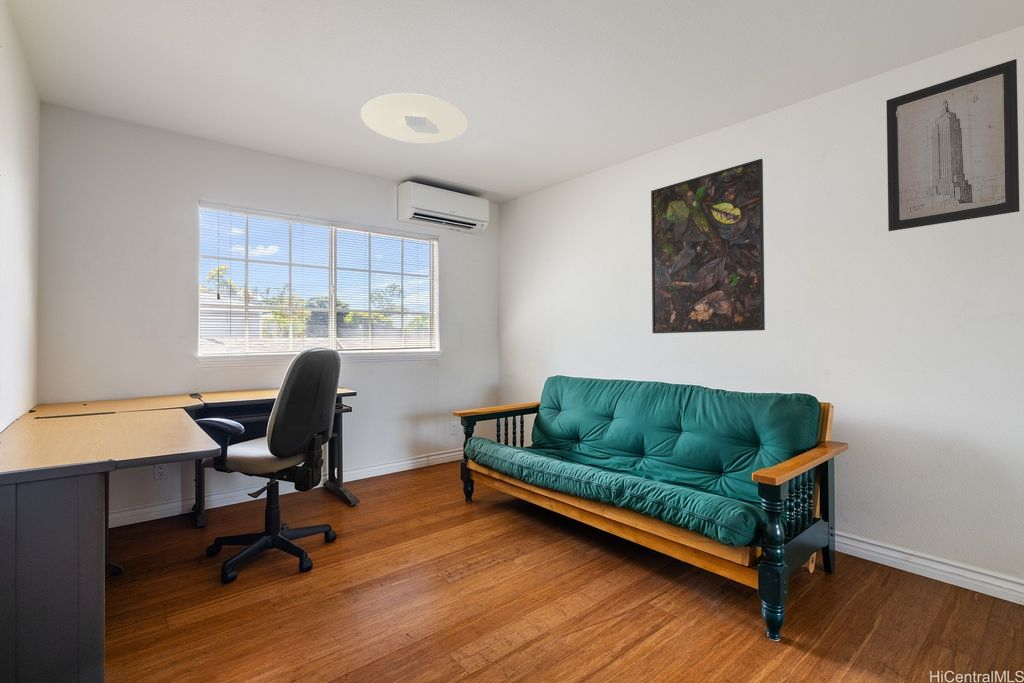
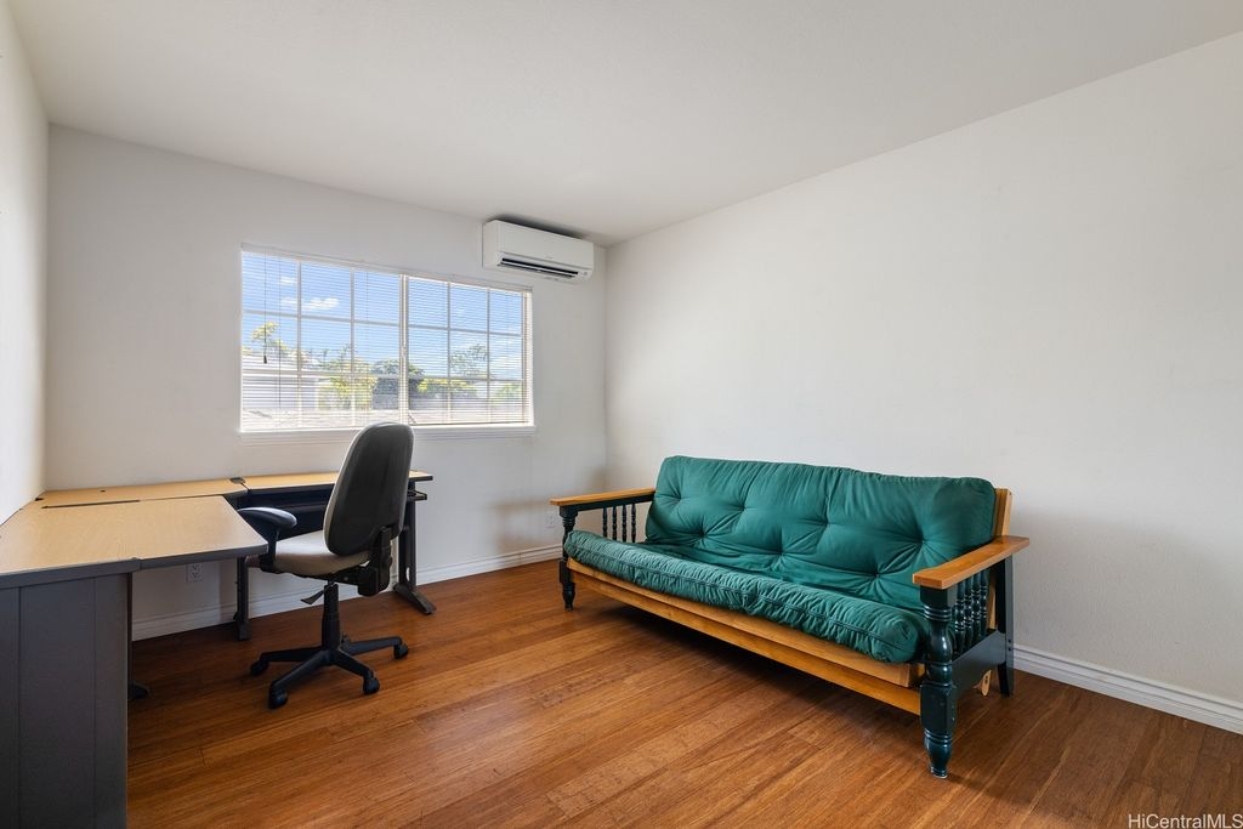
- ceiling light (415, 116)
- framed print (702, 254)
- wall art (947, 151)
